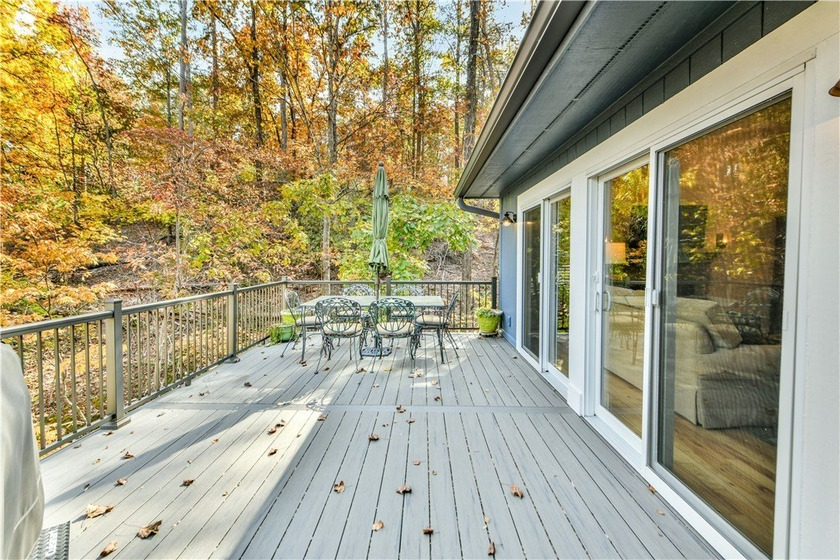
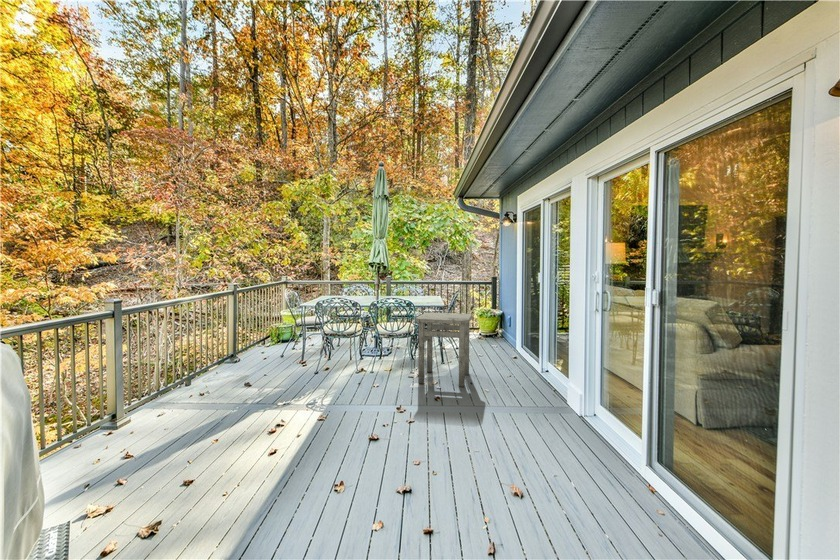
+ side table (444, 336)
